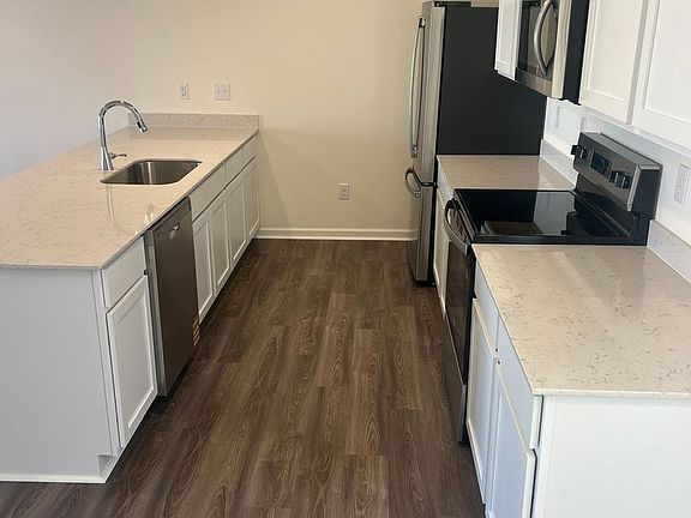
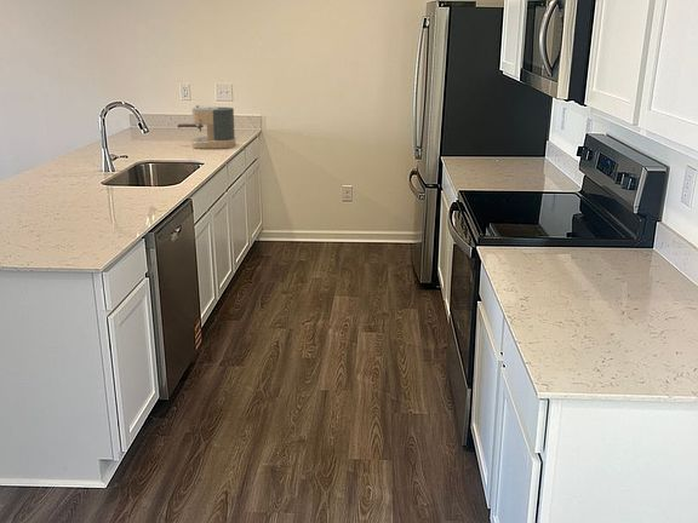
+ coffee maker (207, 126)
